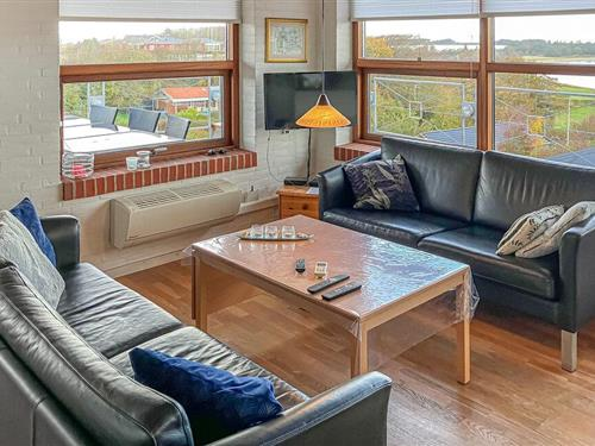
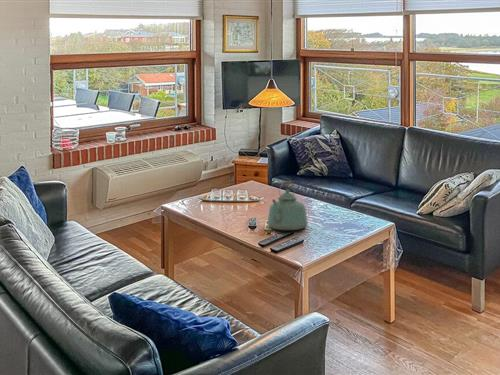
+ kettle (285, 204)
